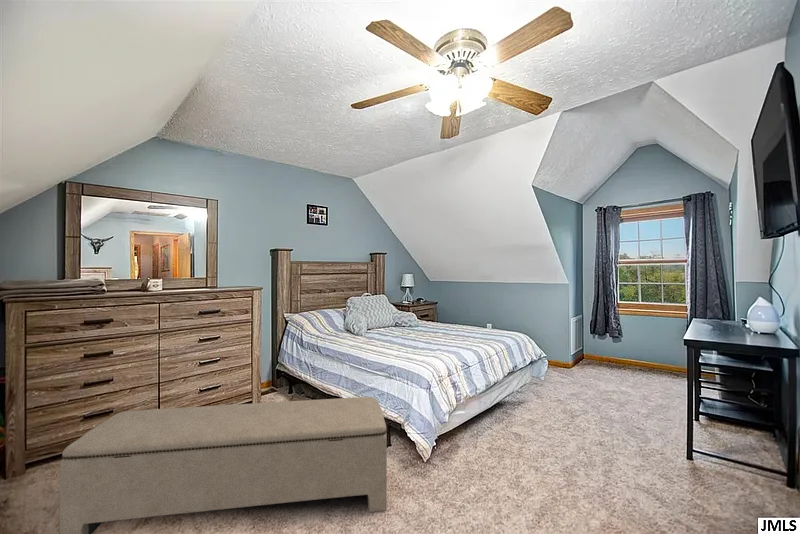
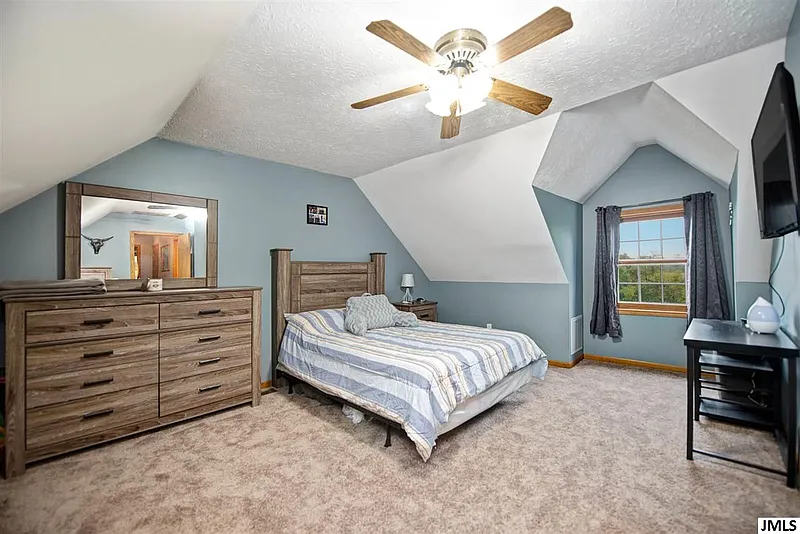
- bench (245, 457)
